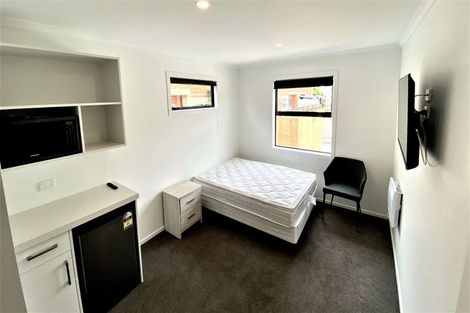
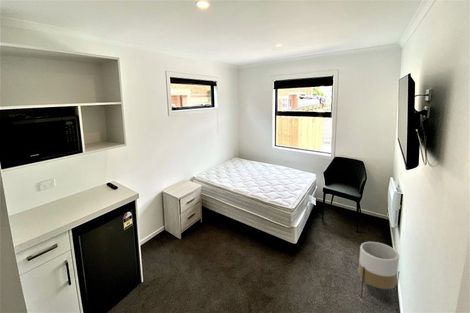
+ planter (377, 271)
